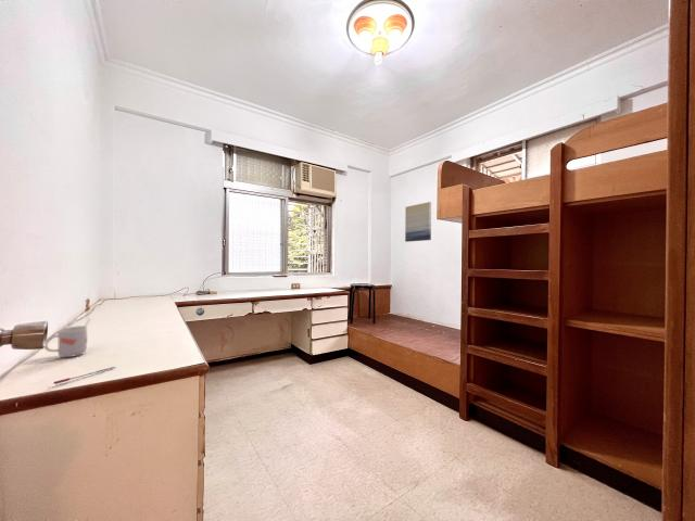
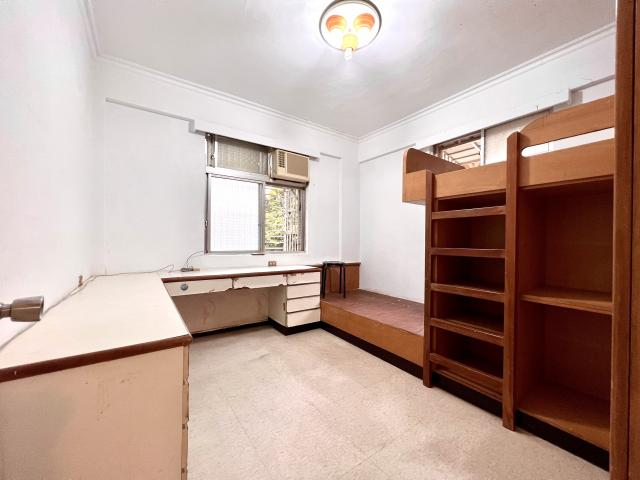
- mug (67, 339)
- pen (88, 373)
- wall art (417, 223)
